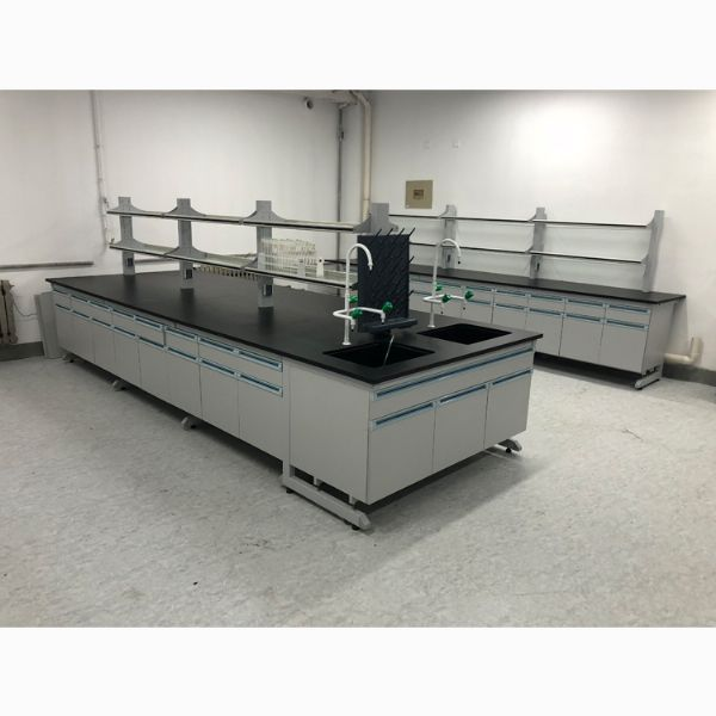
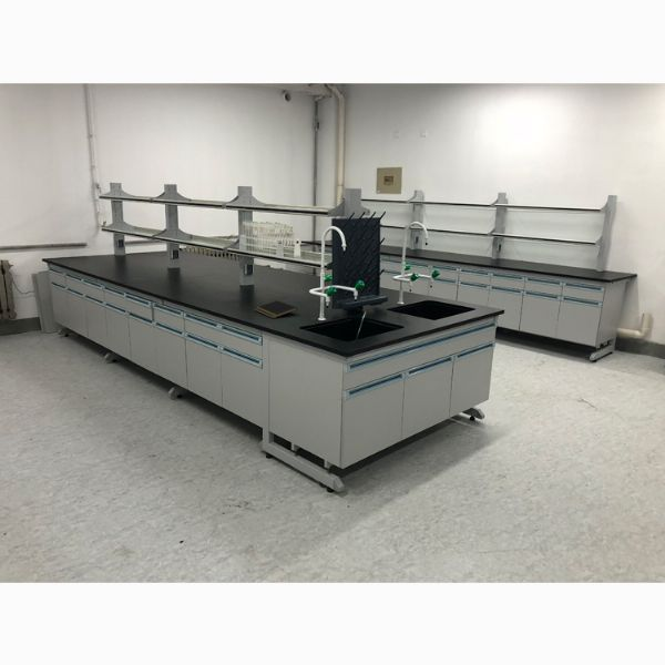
+ notepad (275, 308)
